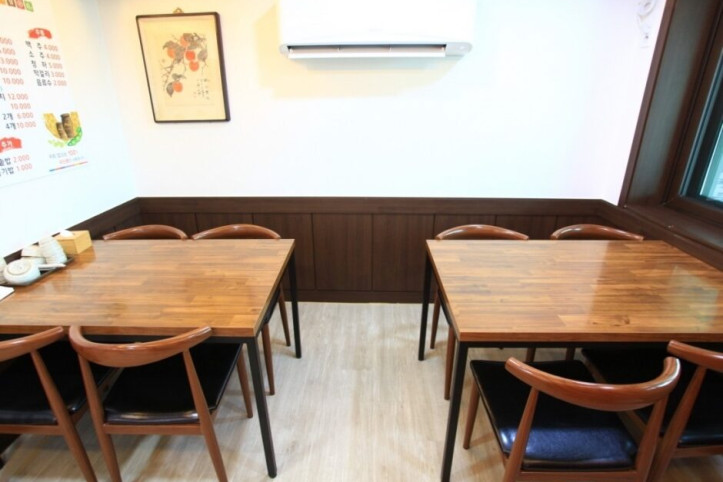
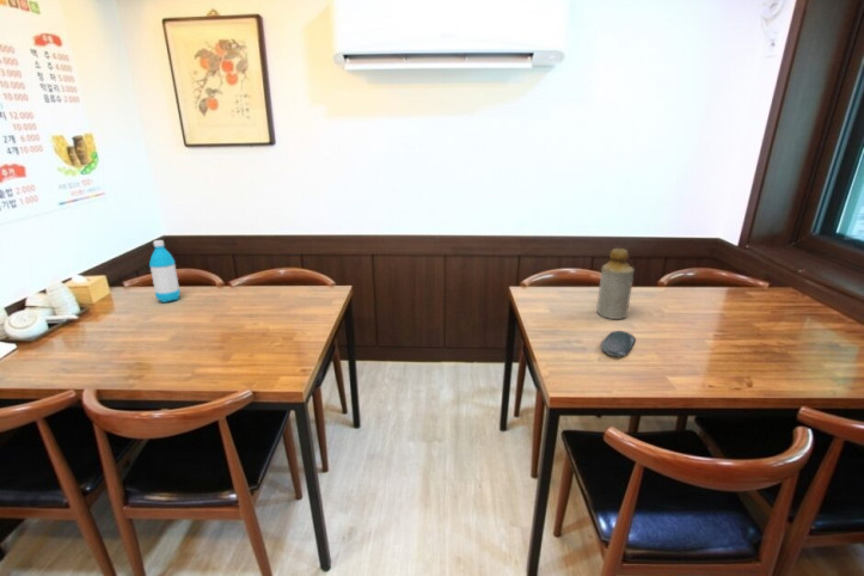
+ bottle (615, 282)
+ oval tray (618, 342)
+ water bottle (164, 270)
